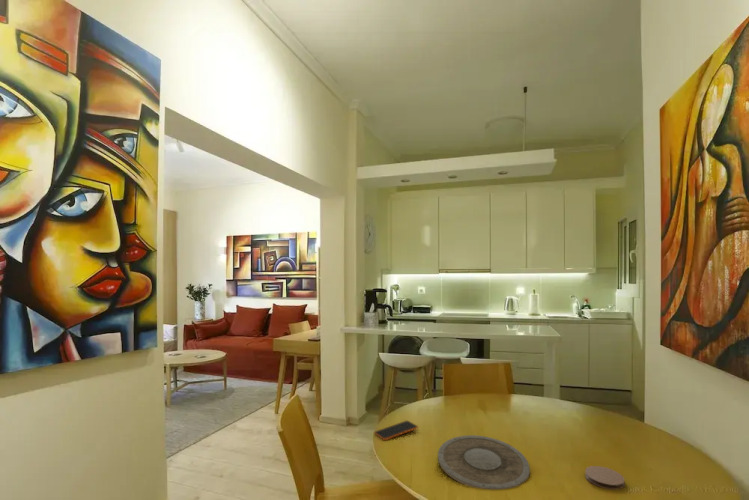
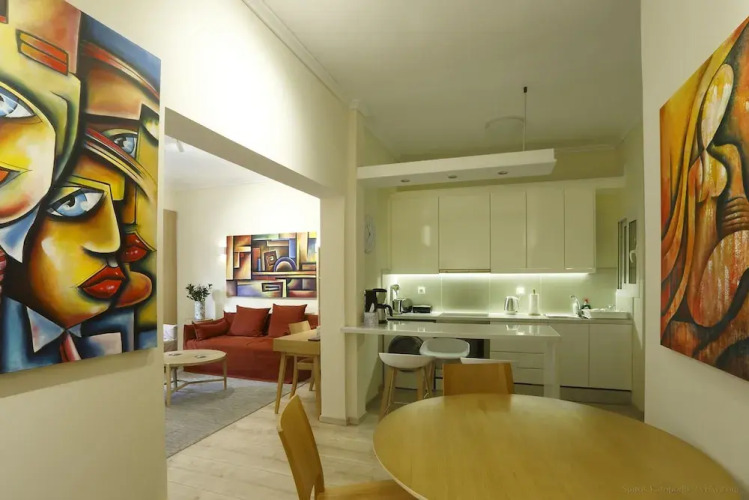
- smartphone (396, 430)
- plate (482, 459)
- coaster (604, 477)
